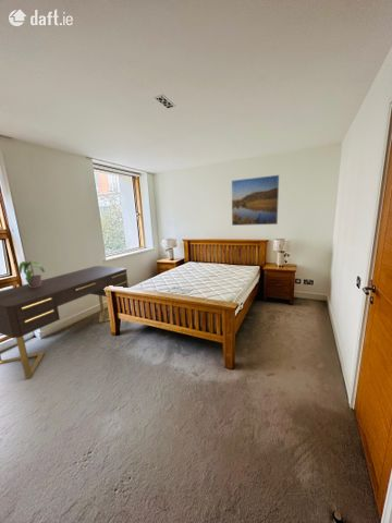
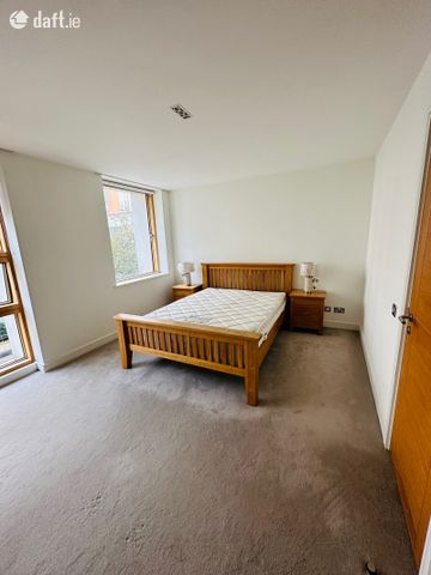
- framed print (254, 202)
- potted plant (33, 272)
- desk (68, 302)
